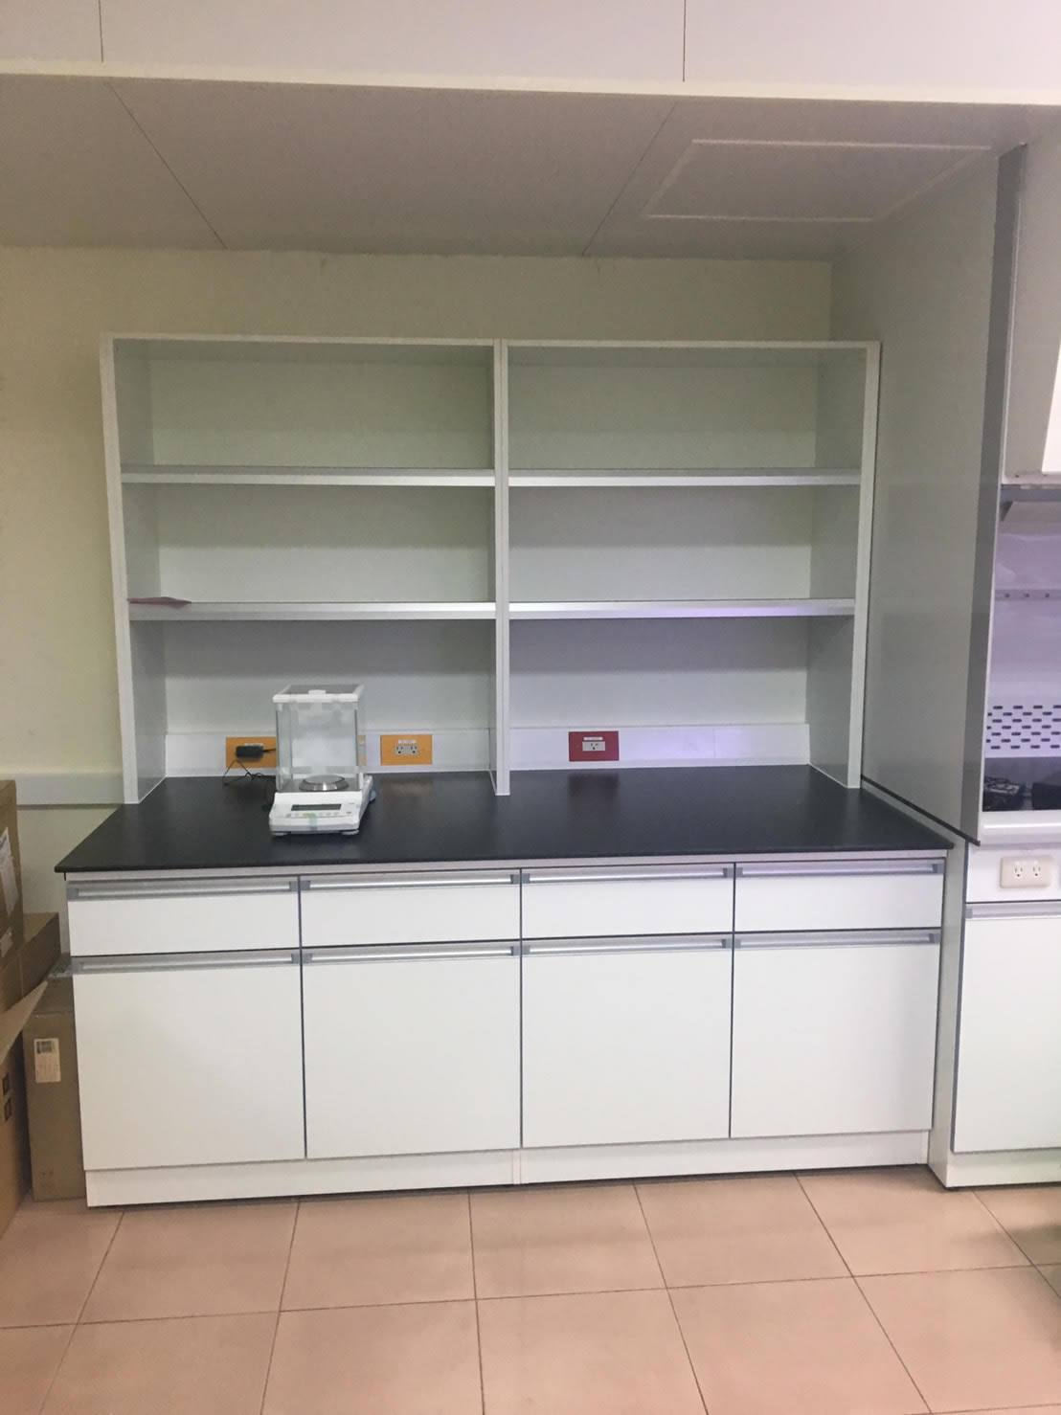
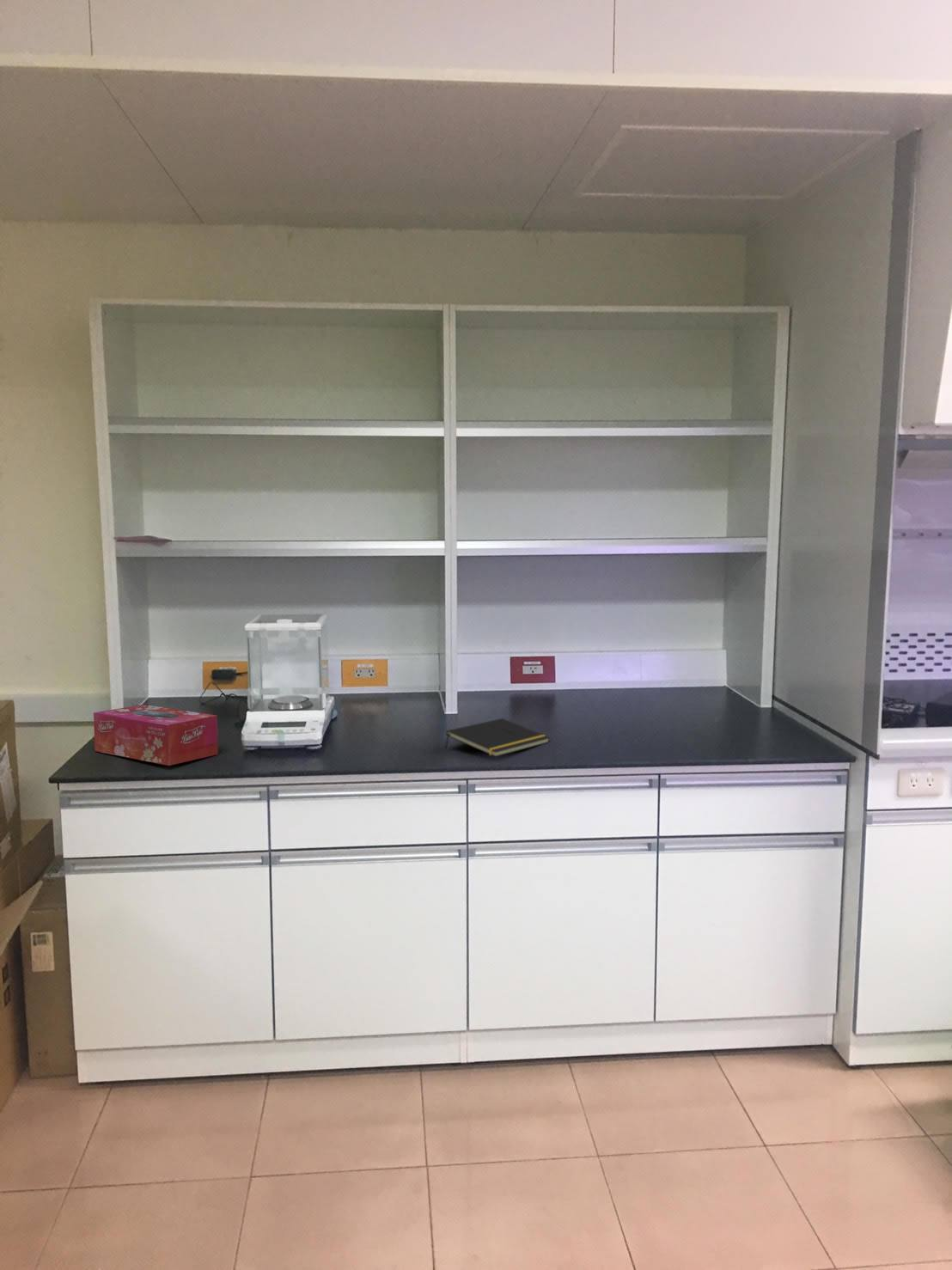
+ notepad (498, 736)
+ tissue box (155, 733)
